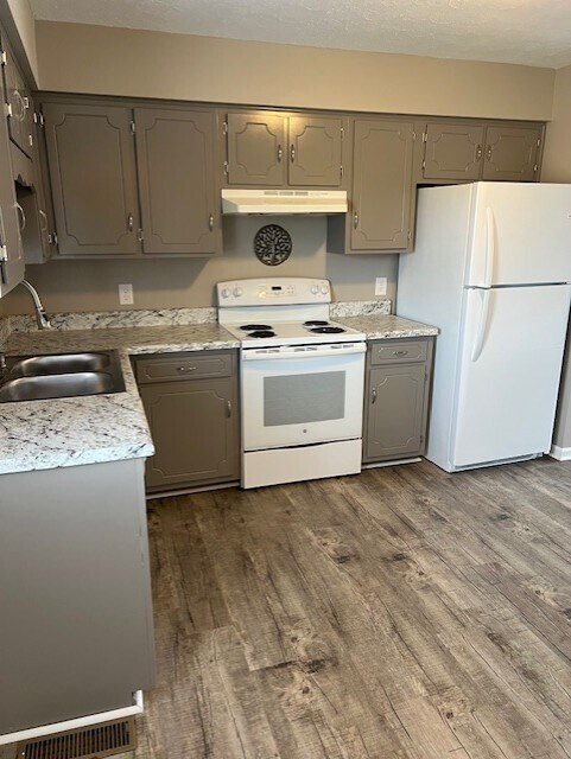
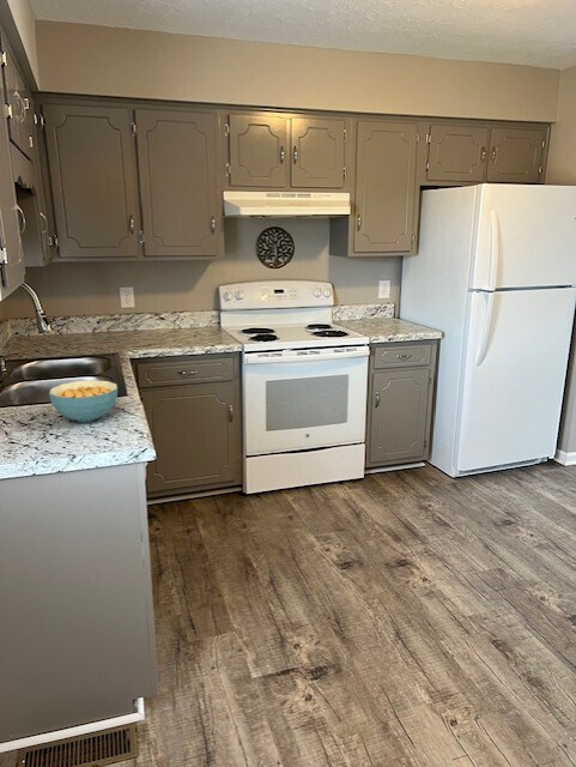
+ cereal bowl (85, 404)
